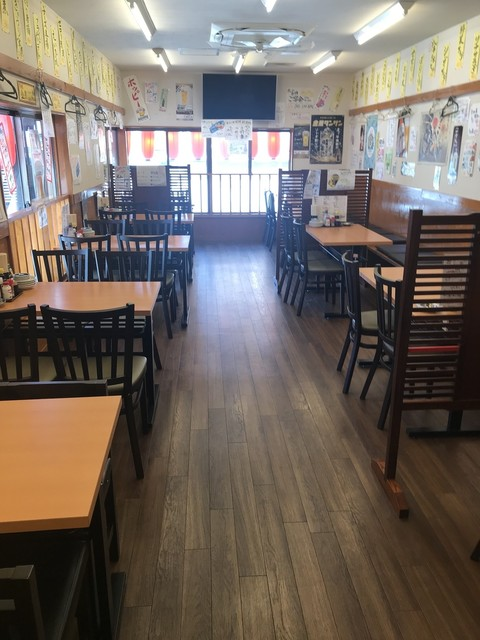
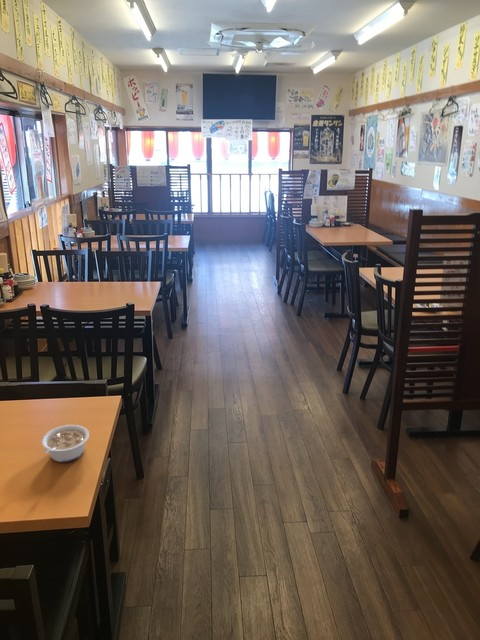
+ legume (66, 444)
